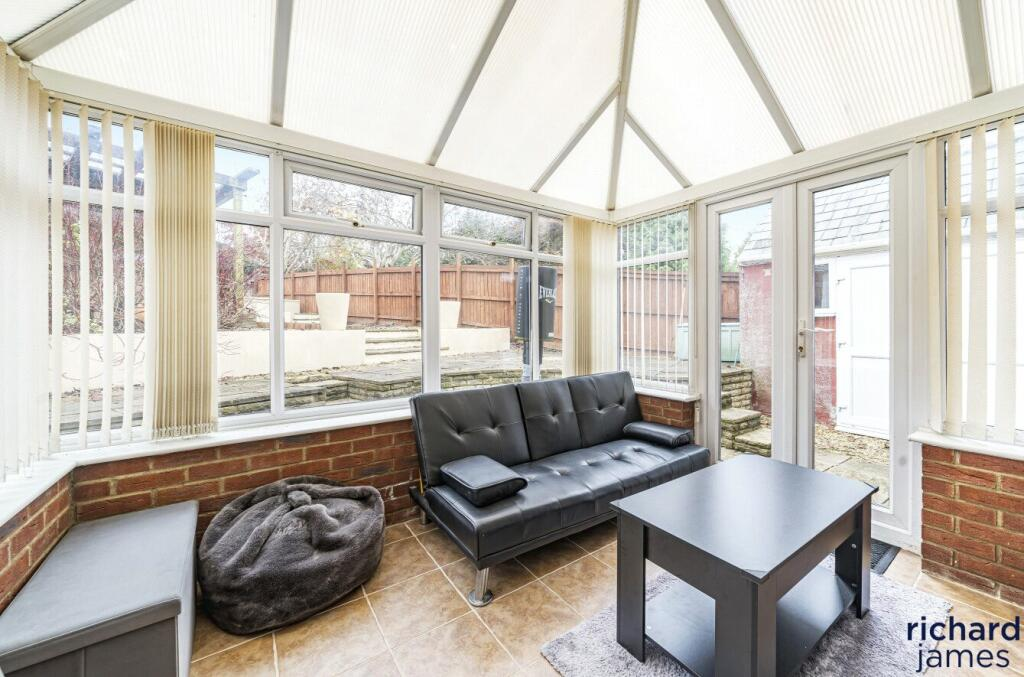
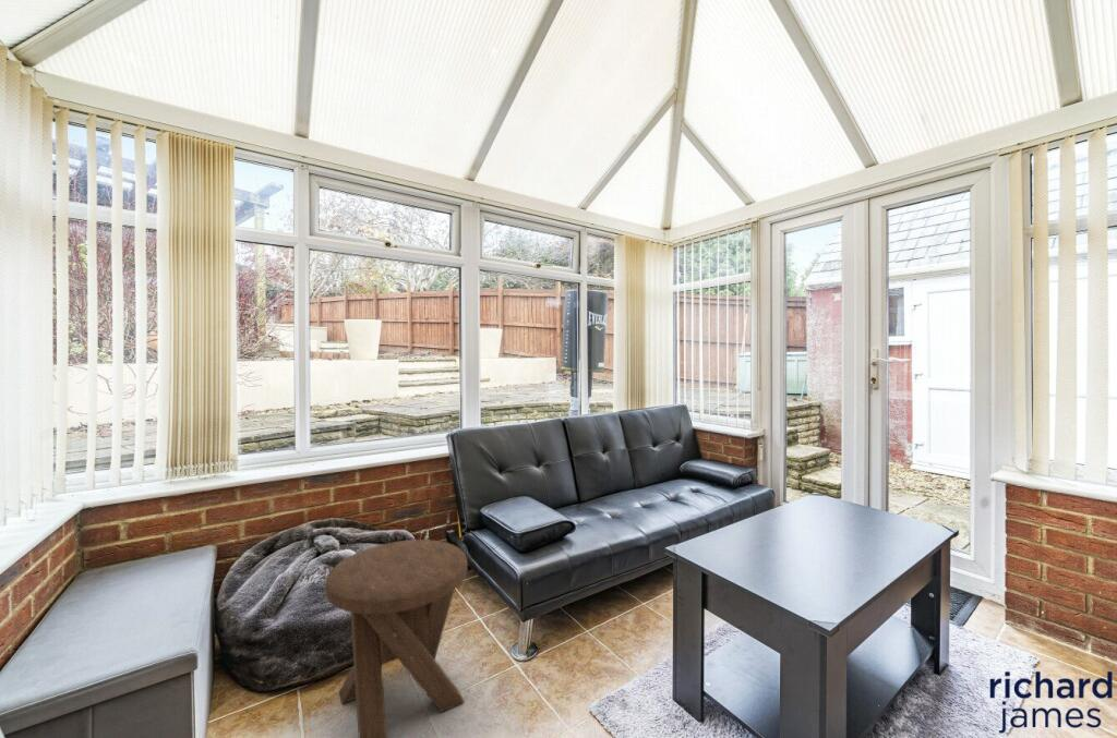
+ music stool (399, 630)
